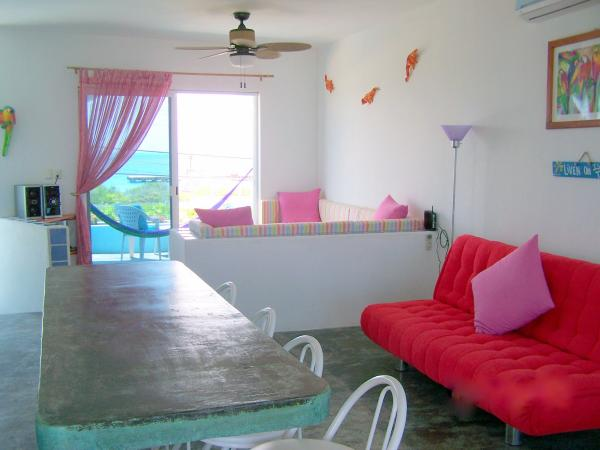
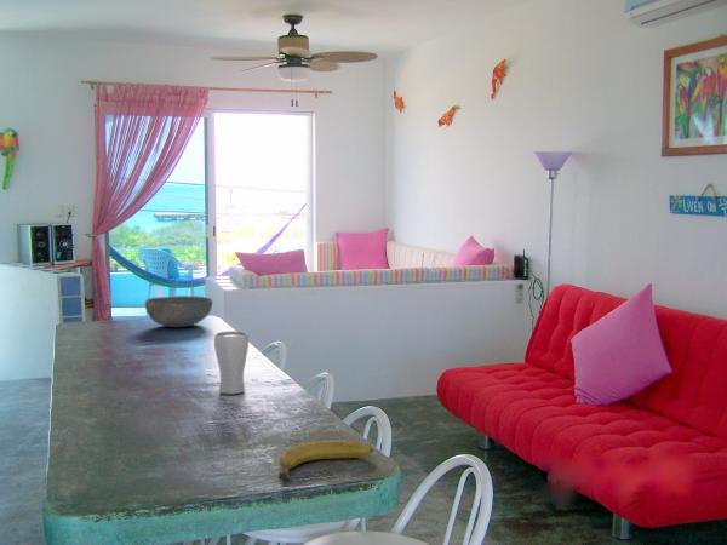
+ fruit (325, 458)
+ bowl (179, 312)
+ drinking glass (231, 362)
